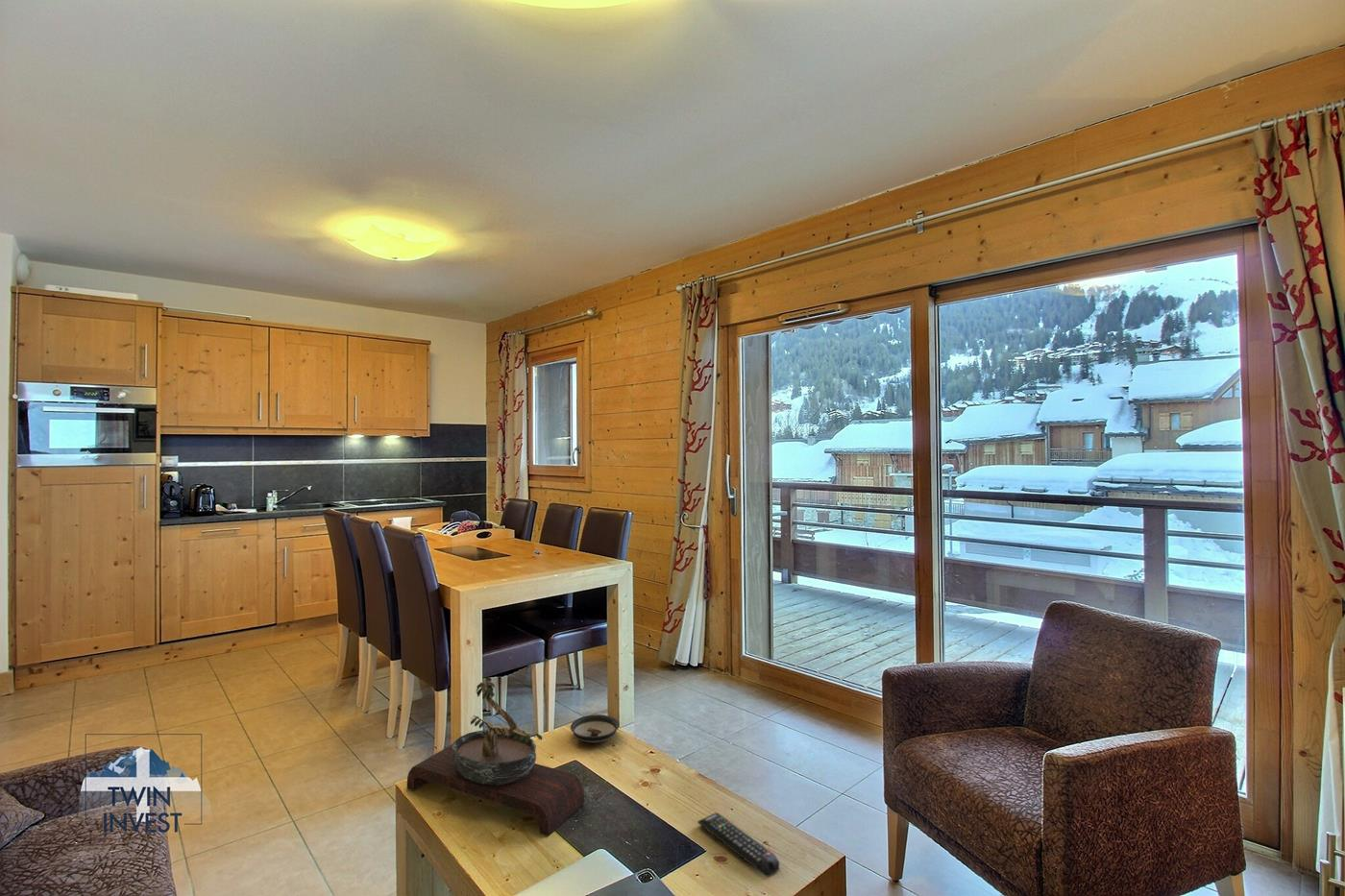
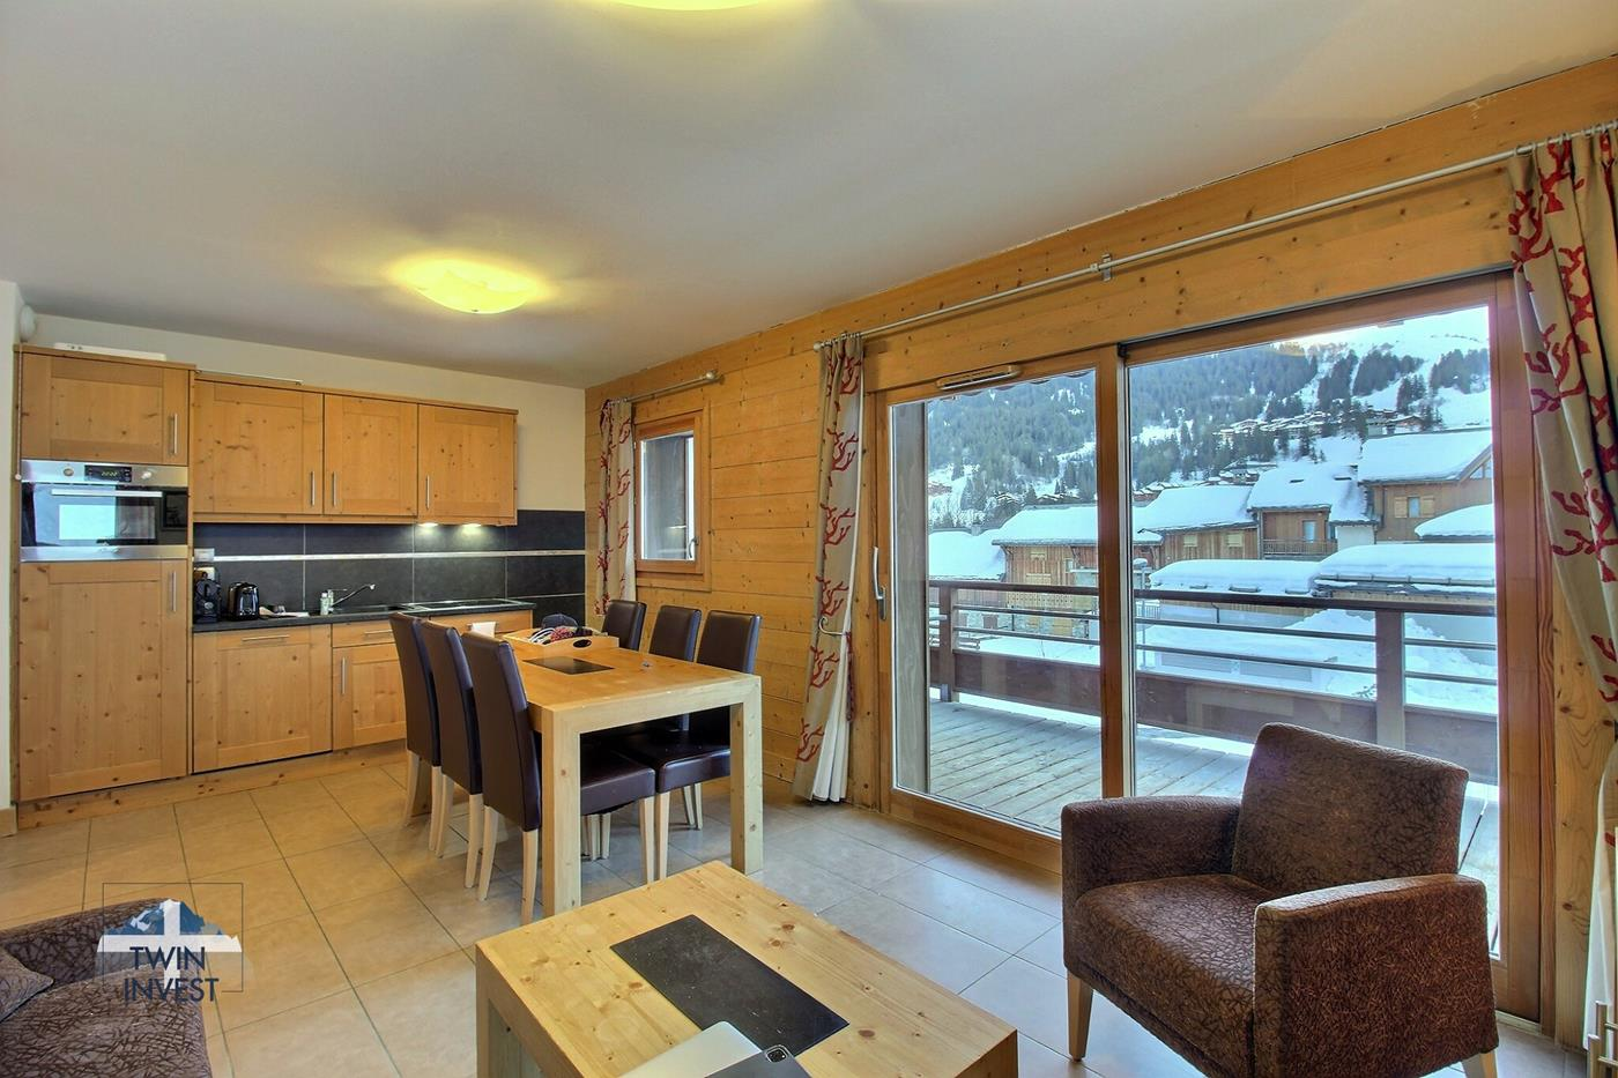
- remote control (736, 841)
- saucer (595, 731)
- bonsai tree (494, 733)
